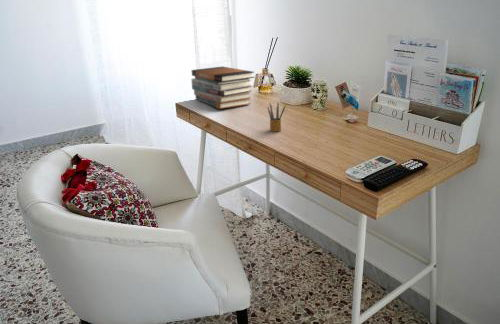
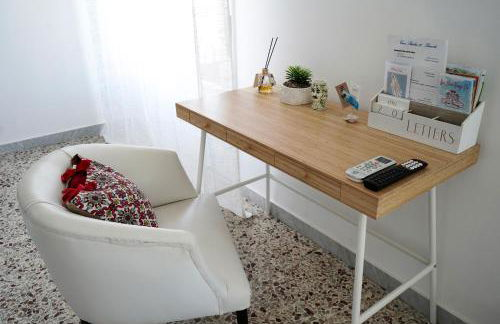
- book stack (221, 86)
- pencil box (276, 116)
